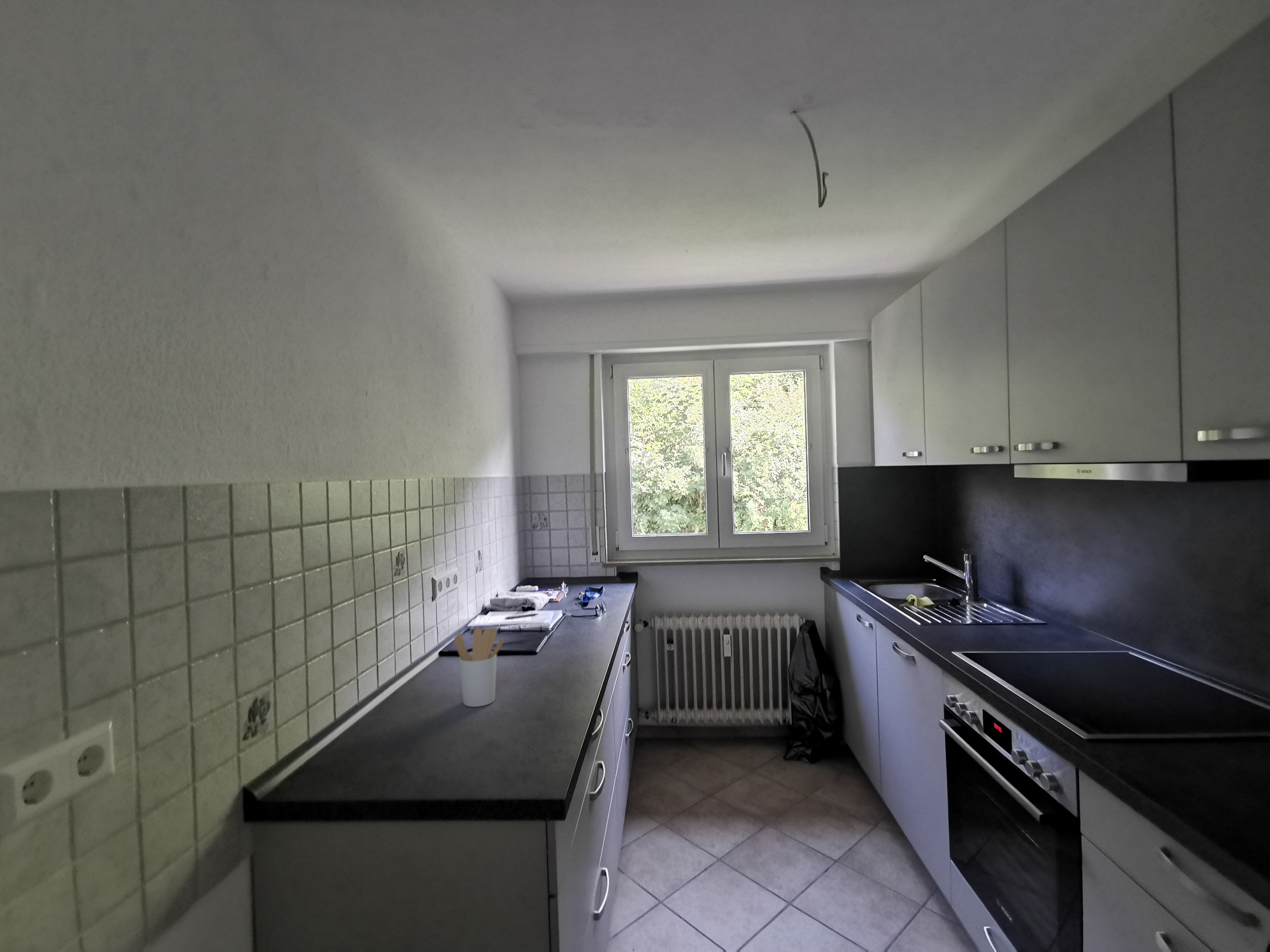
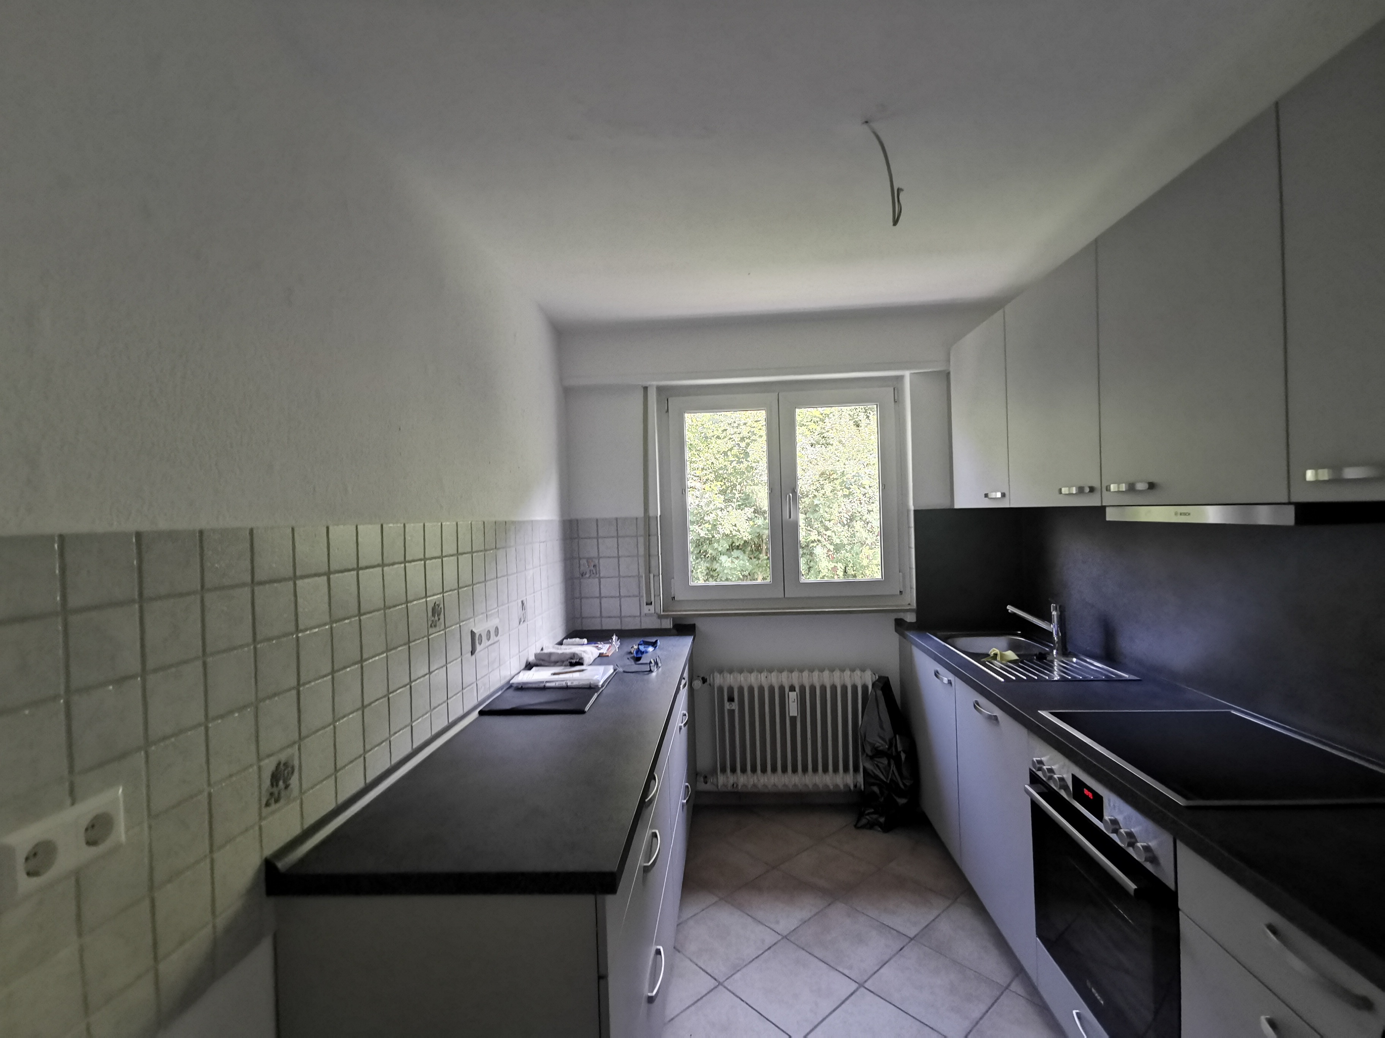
- utensil holder (480, 664)
